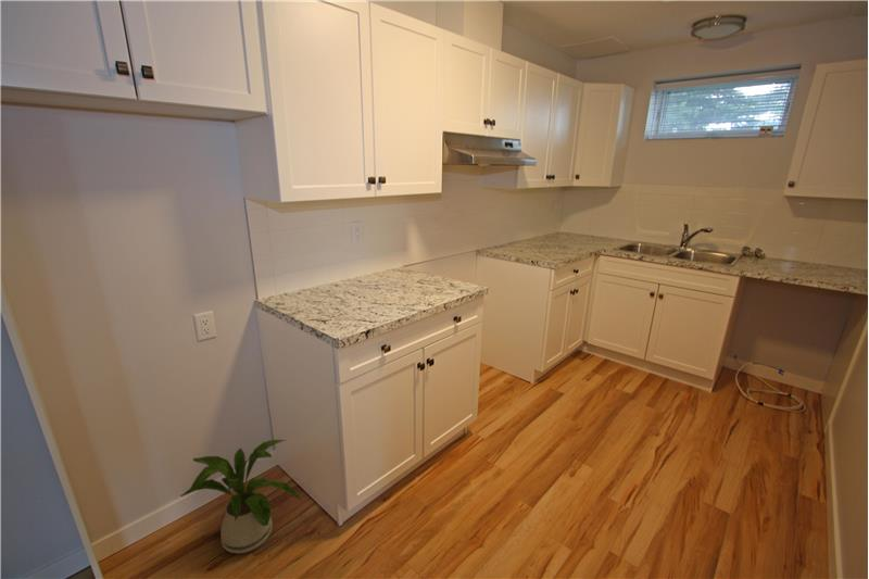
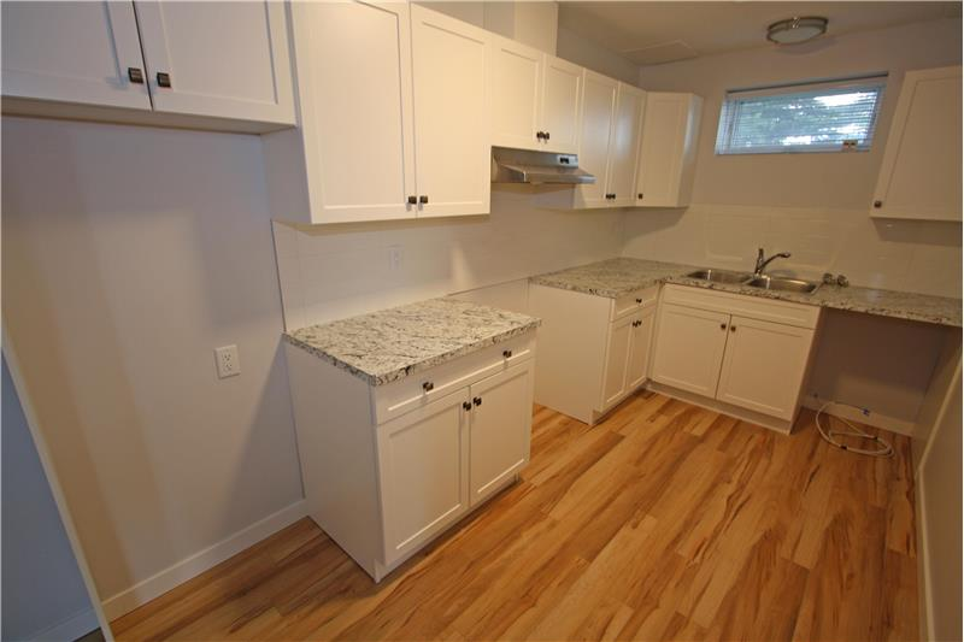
- house plant (240, 484)
